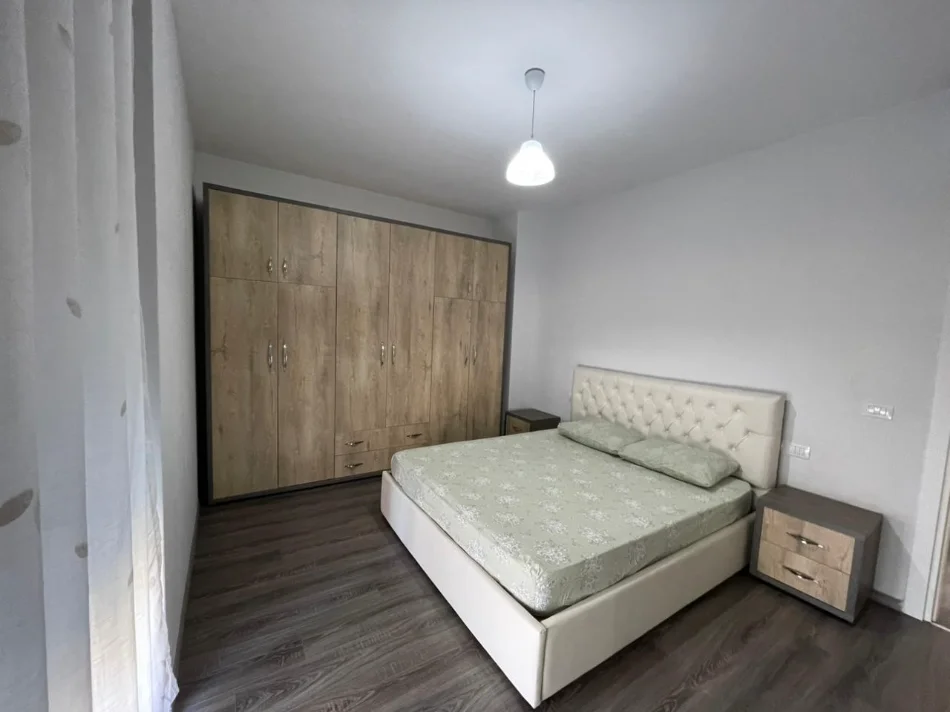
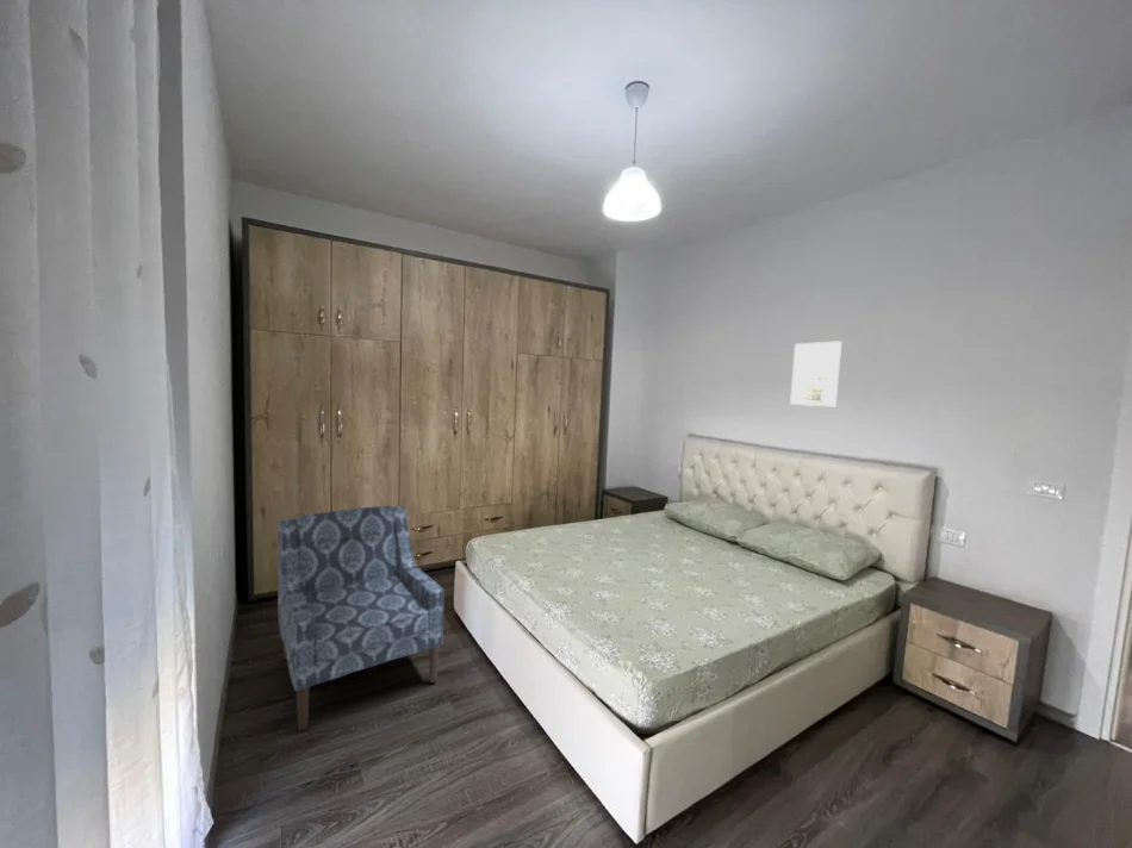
+ chair (356, 596)
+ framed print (814, 374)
